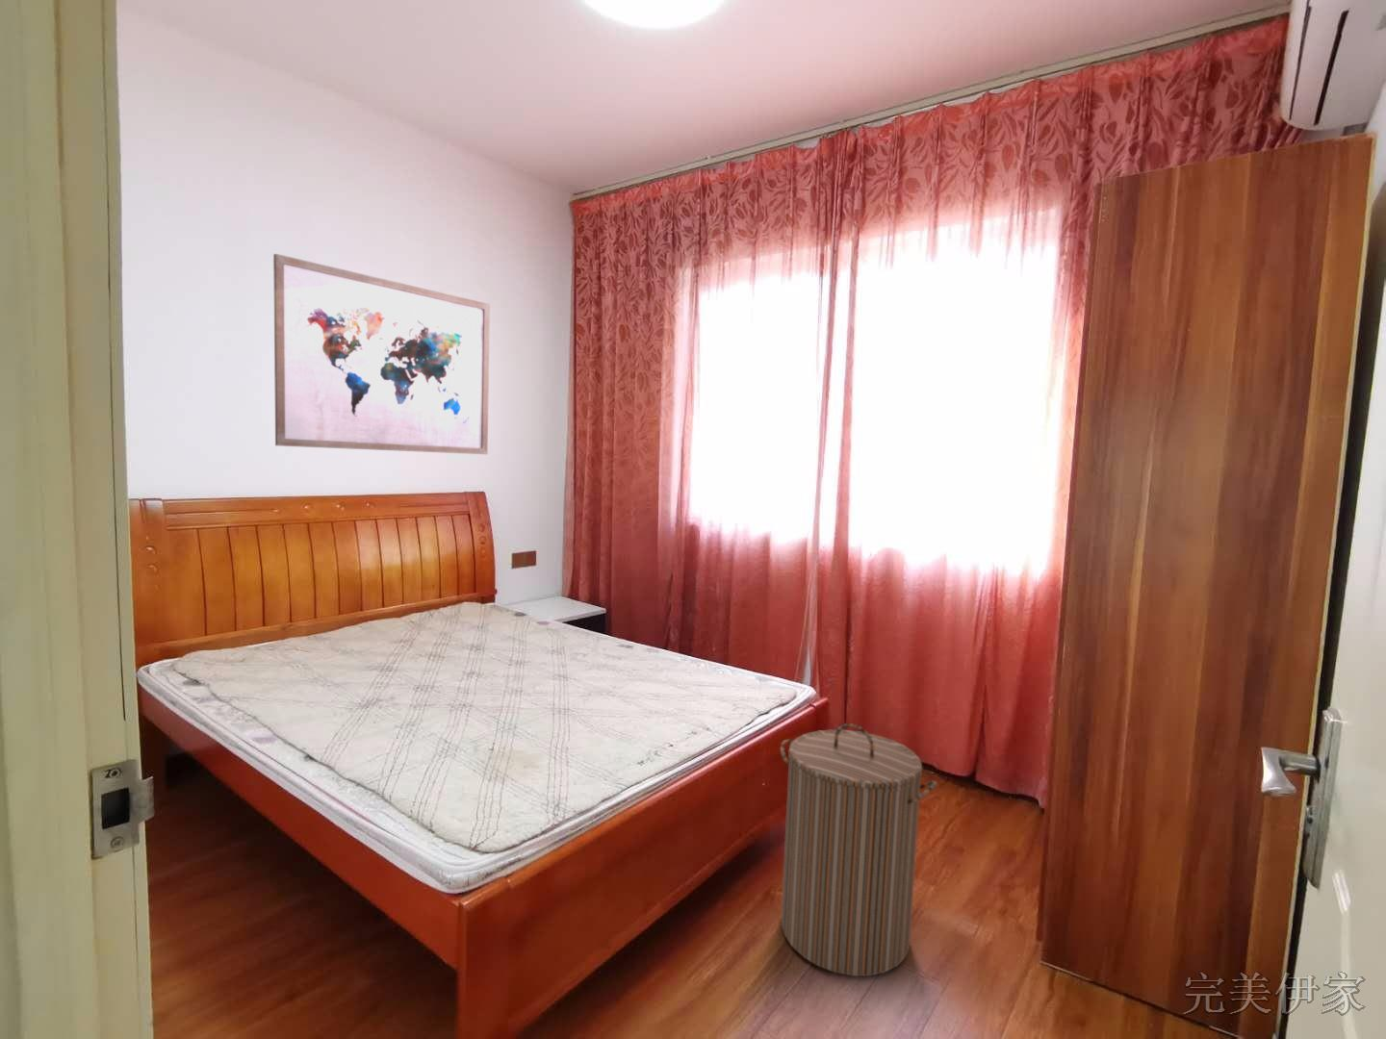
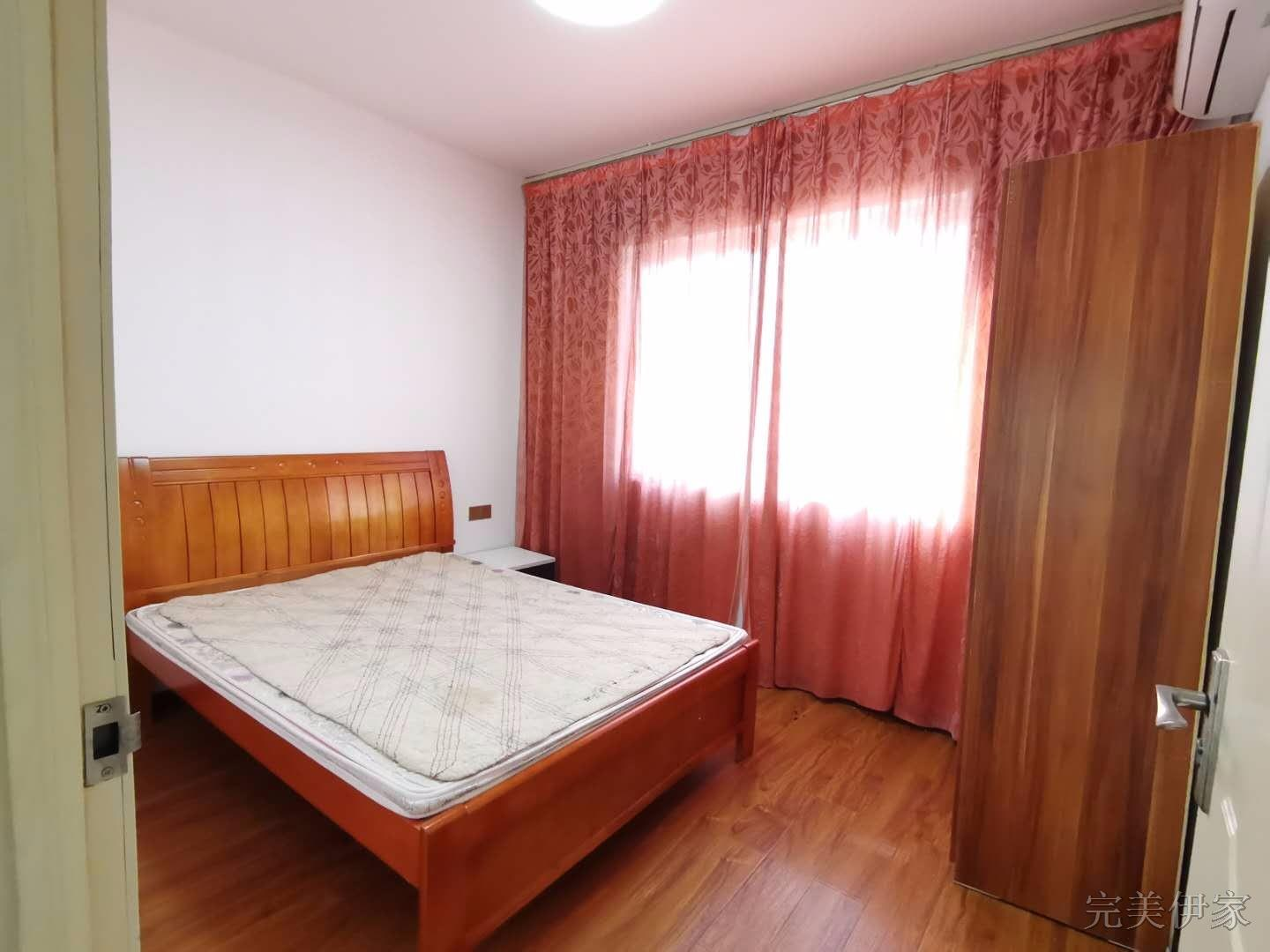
- laundry hamper (850, 829)
- wall art (394, 367)
